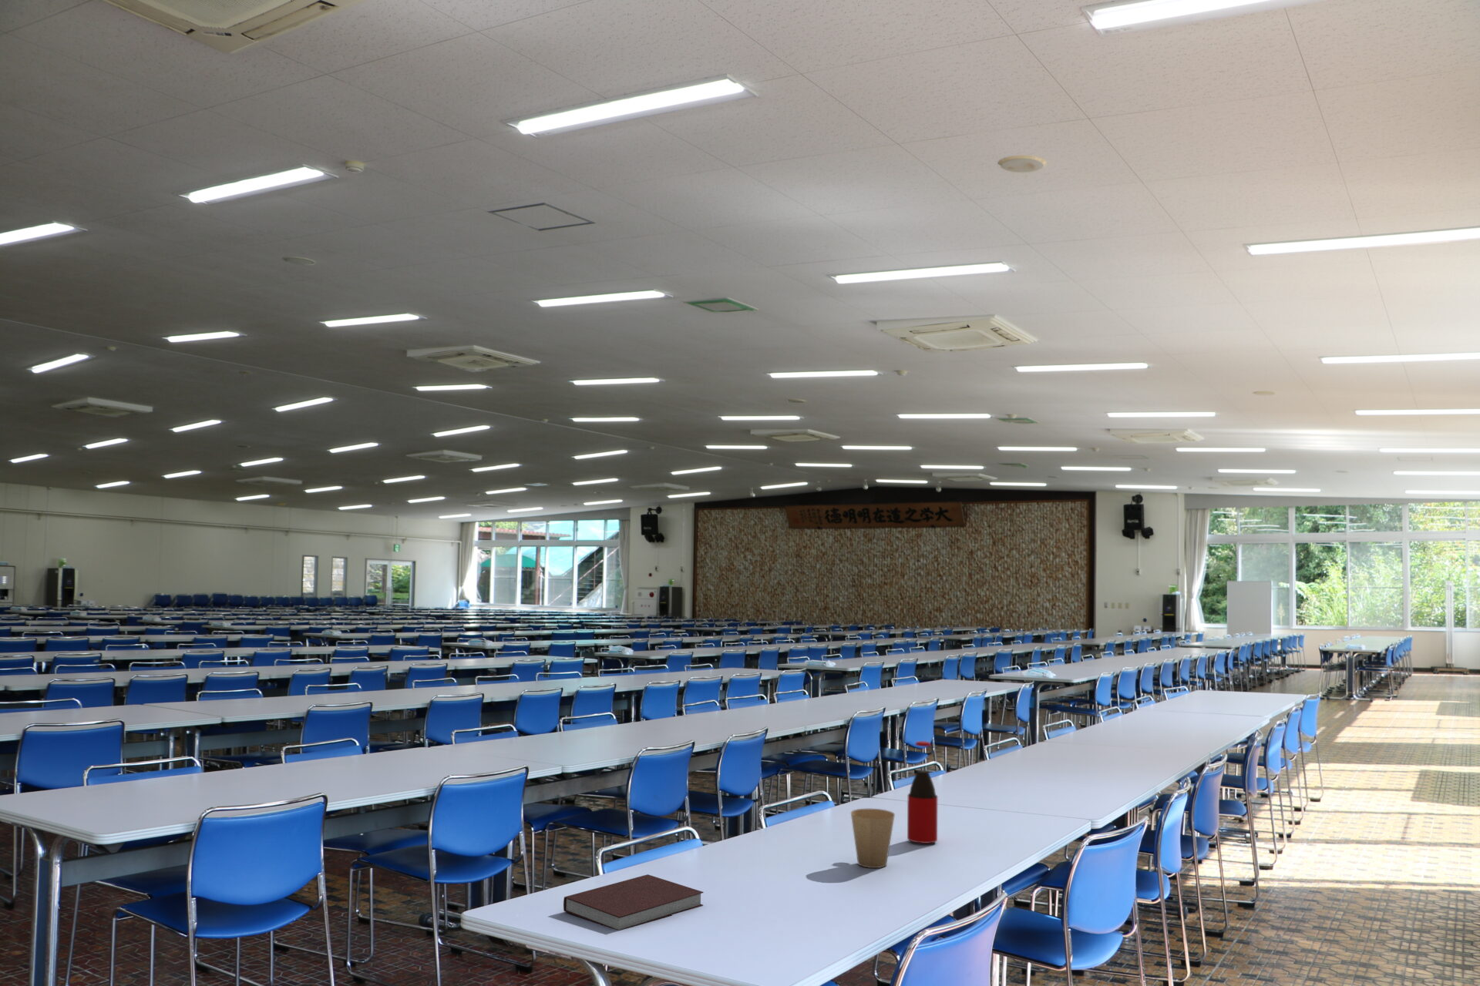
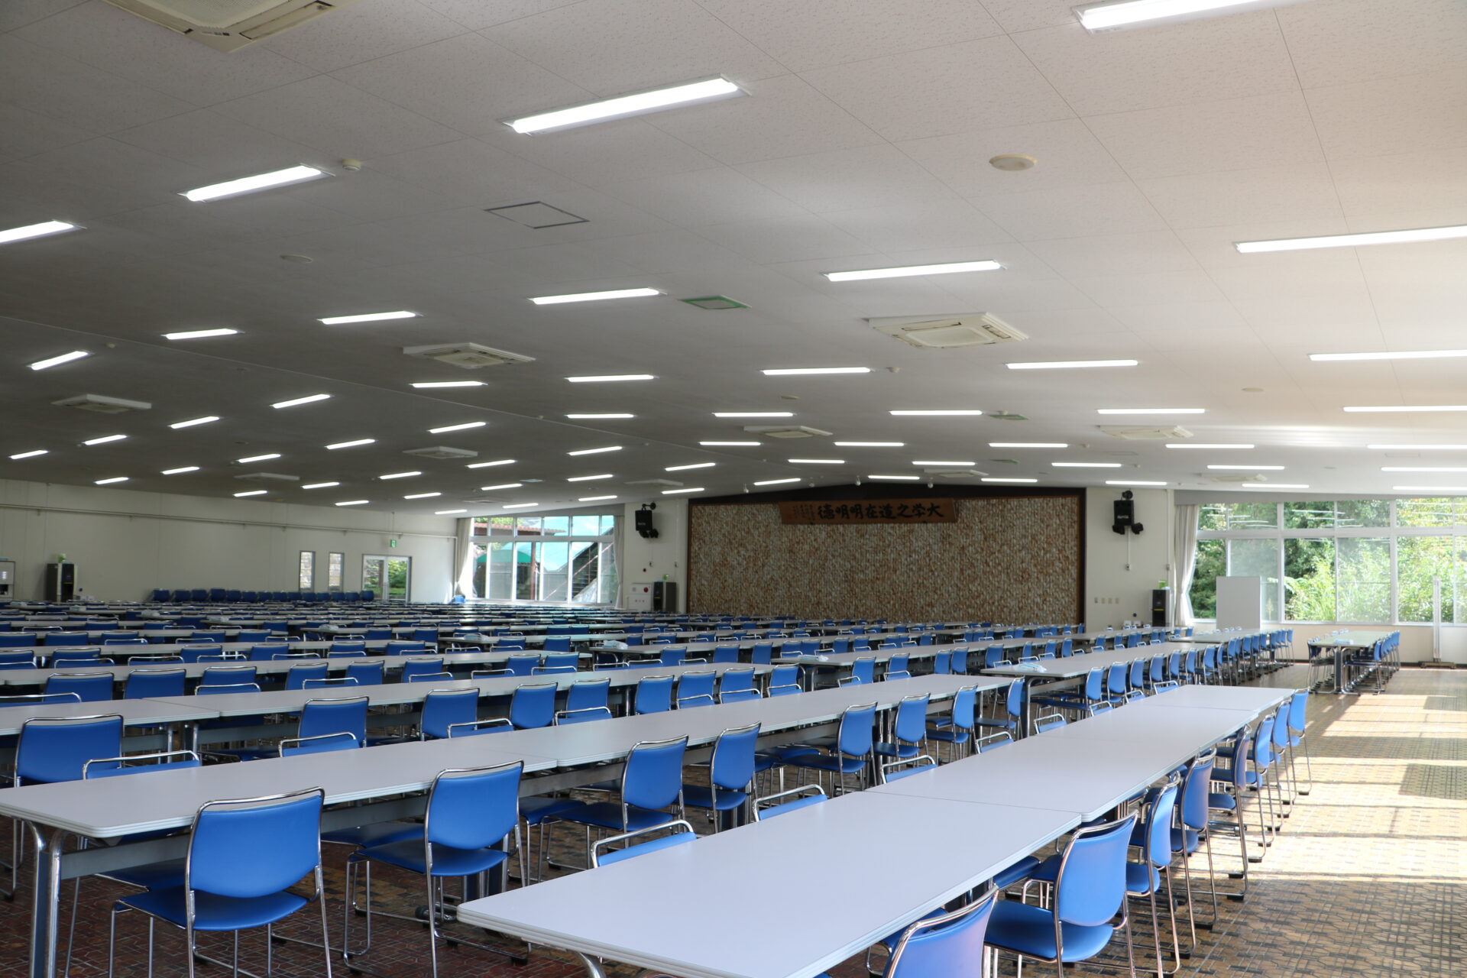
- notebook (633, 901)
- bottle (922, 791)
- paper cup (872, 839)
